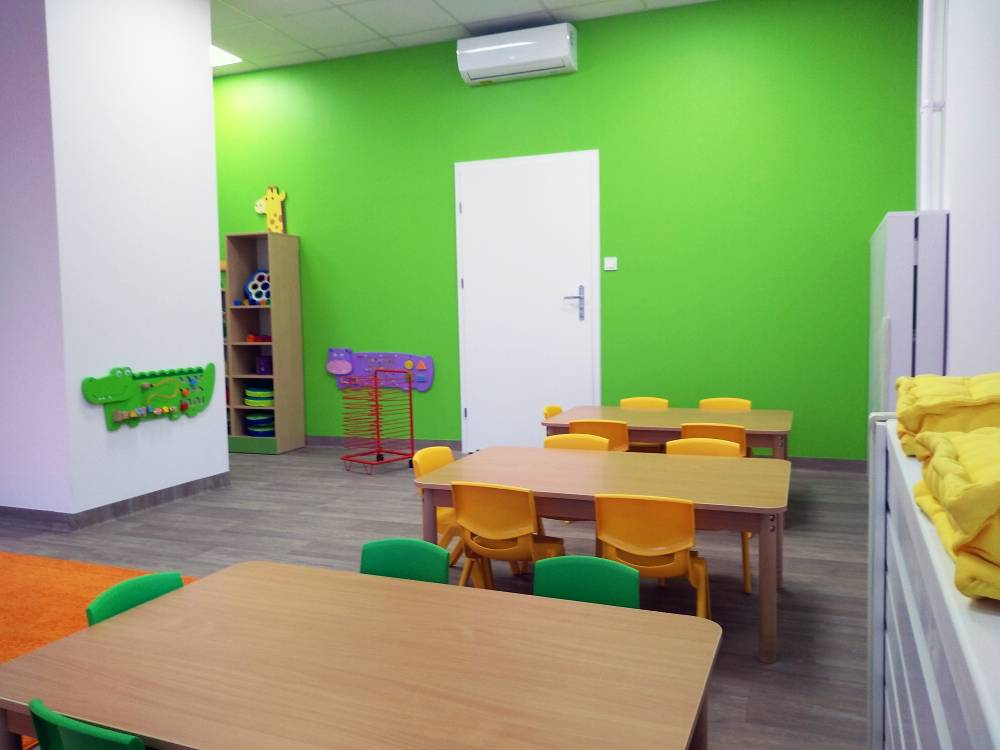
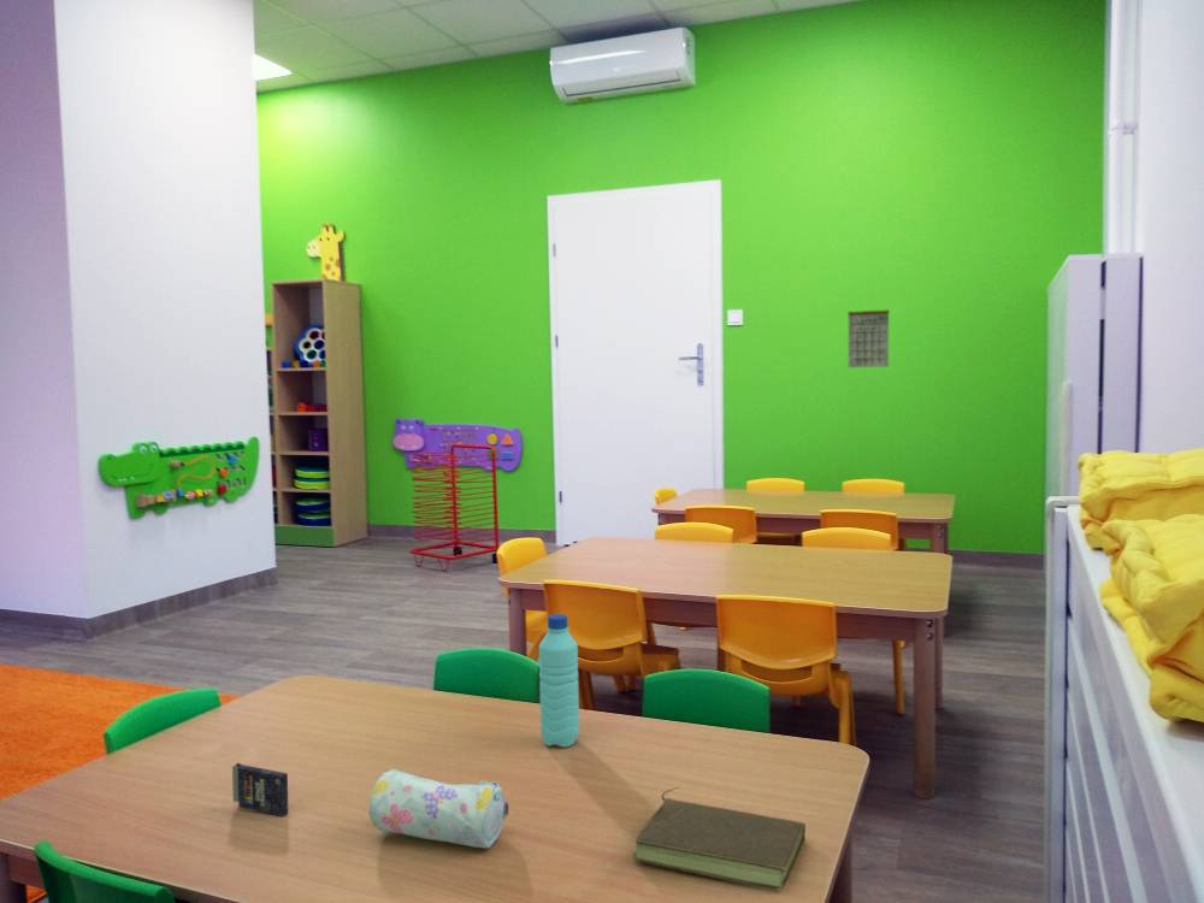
+ book (722, 831)
+ pencil case (437, 807)
+ crayon box (258, 787)
+ water bottle (559, 679)
+ calendar (868, 332)
